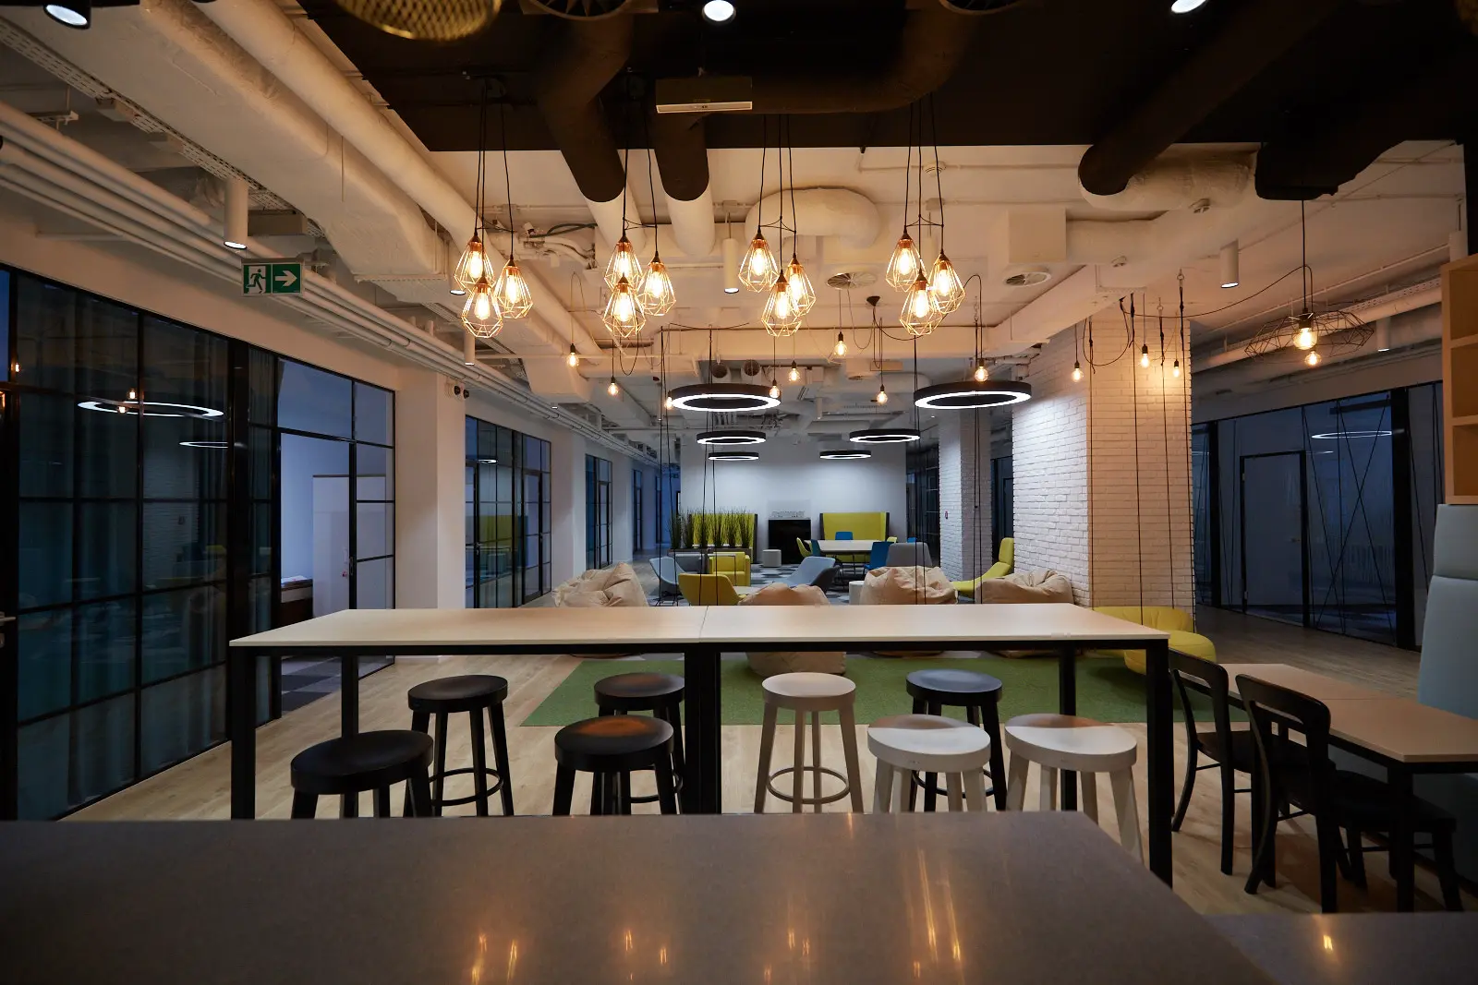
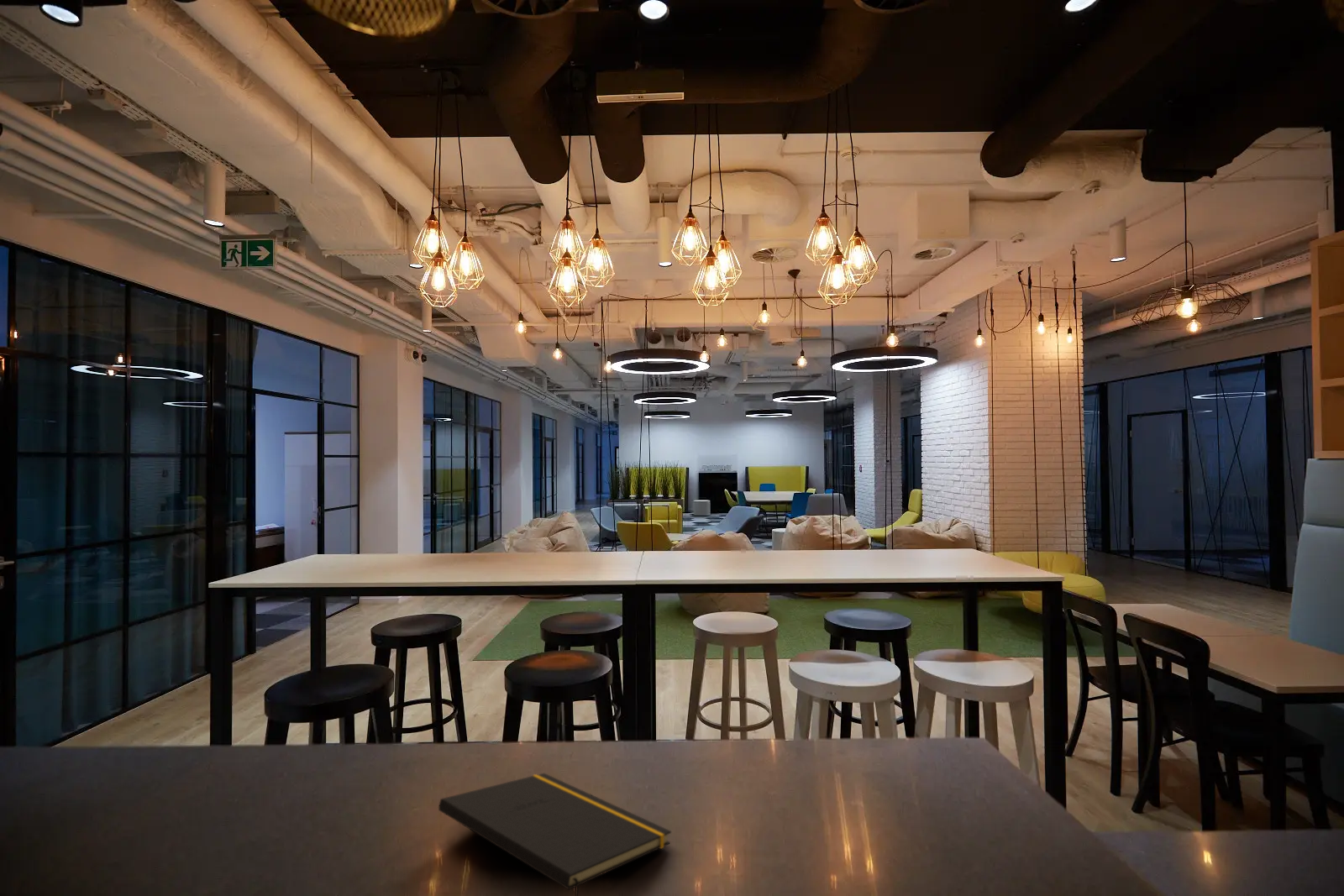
+ notepad (554, 820)
